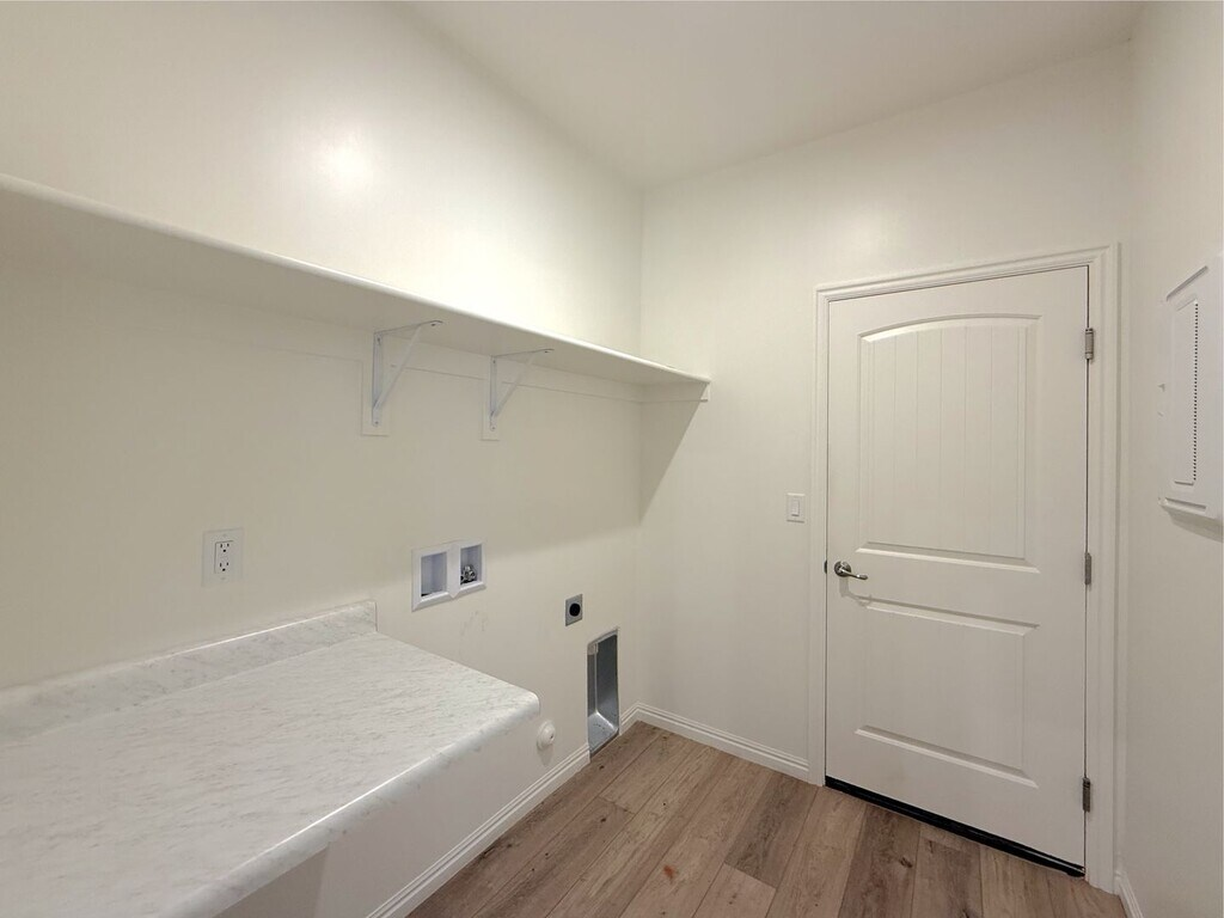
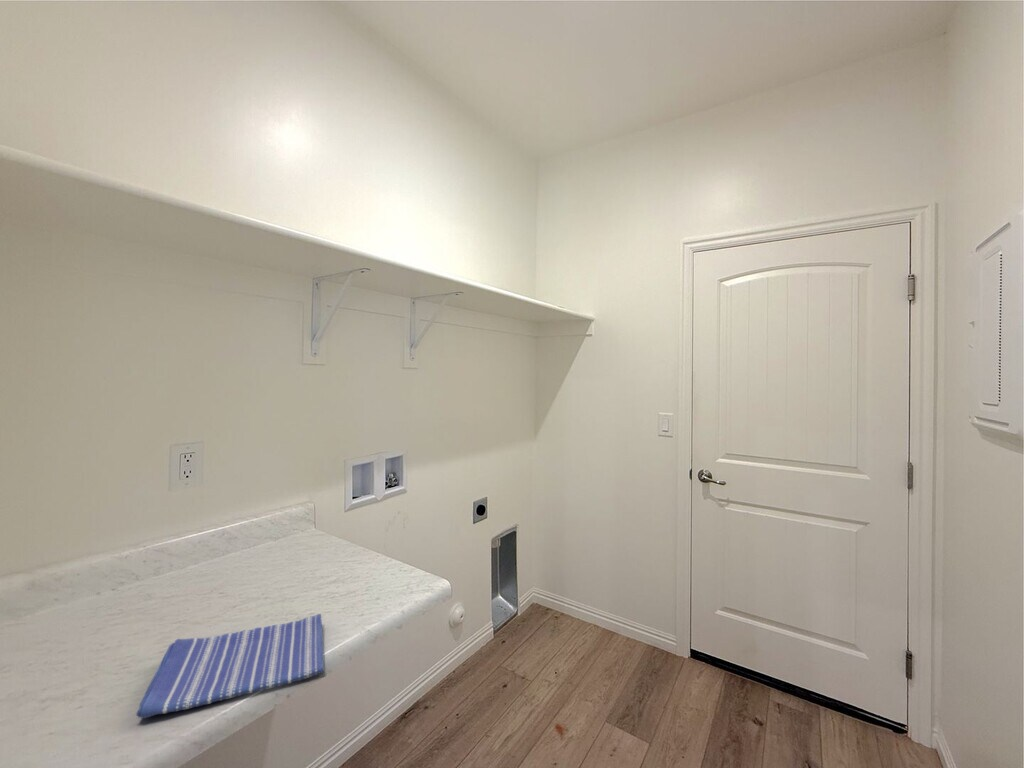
+ dish towel (244, 657)
